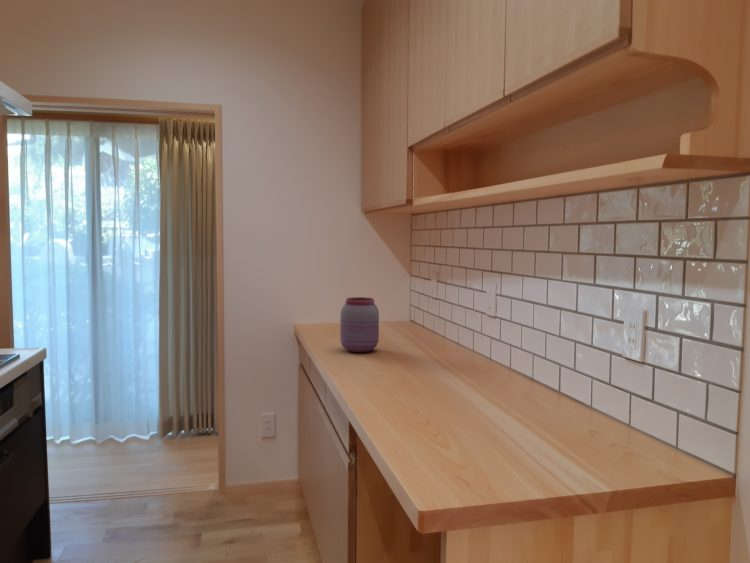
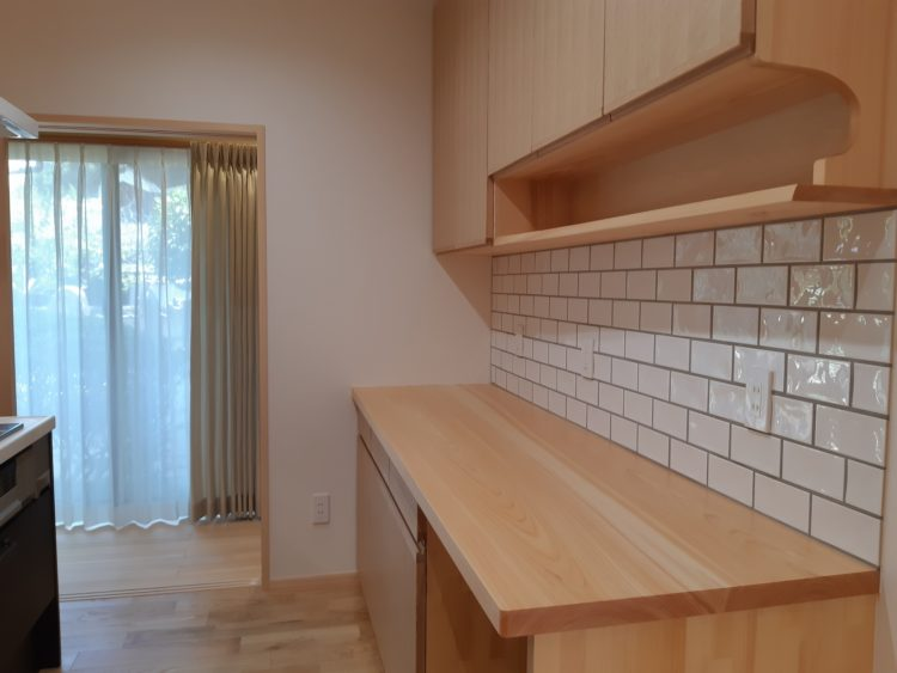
- jar (359, 324)
